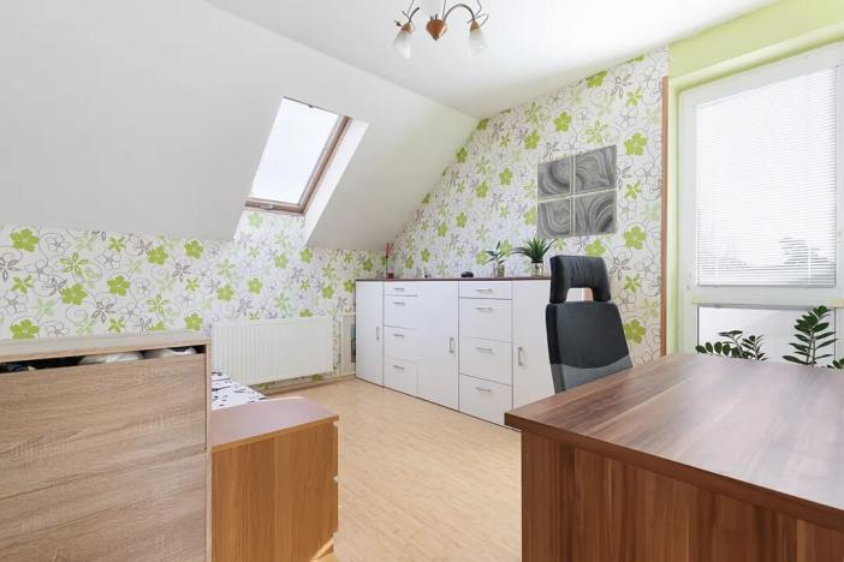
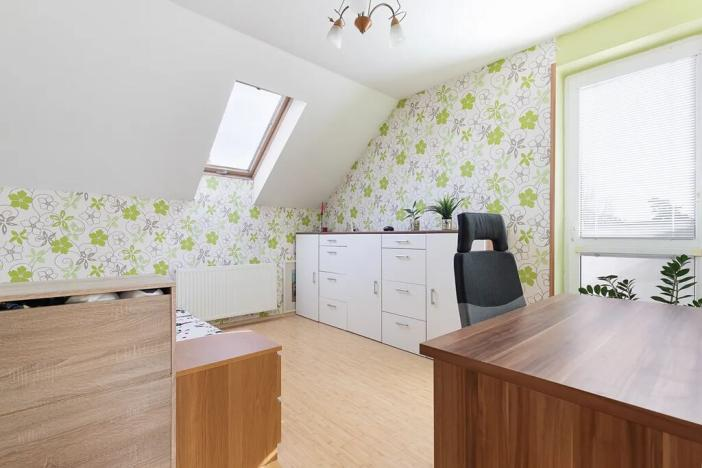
- wall art (572, 195)
